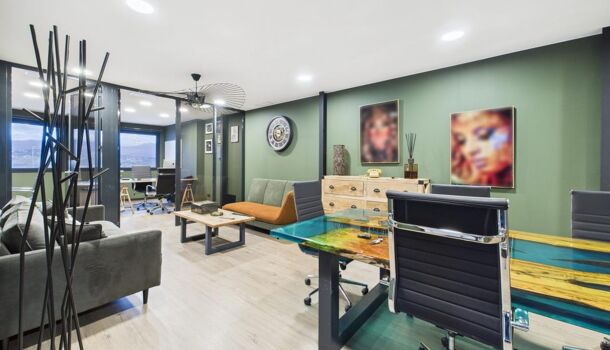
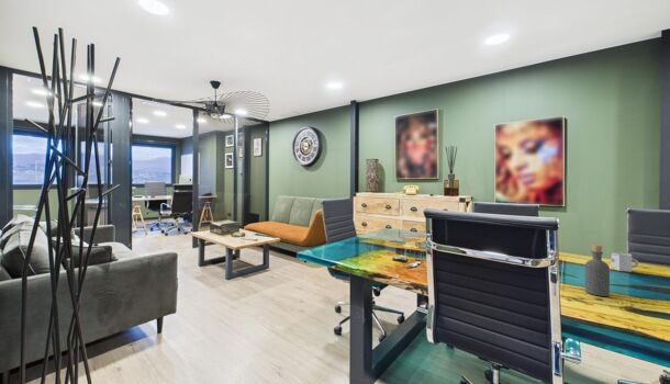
+ cup (624, 261)
+ bottle (596, 269)
